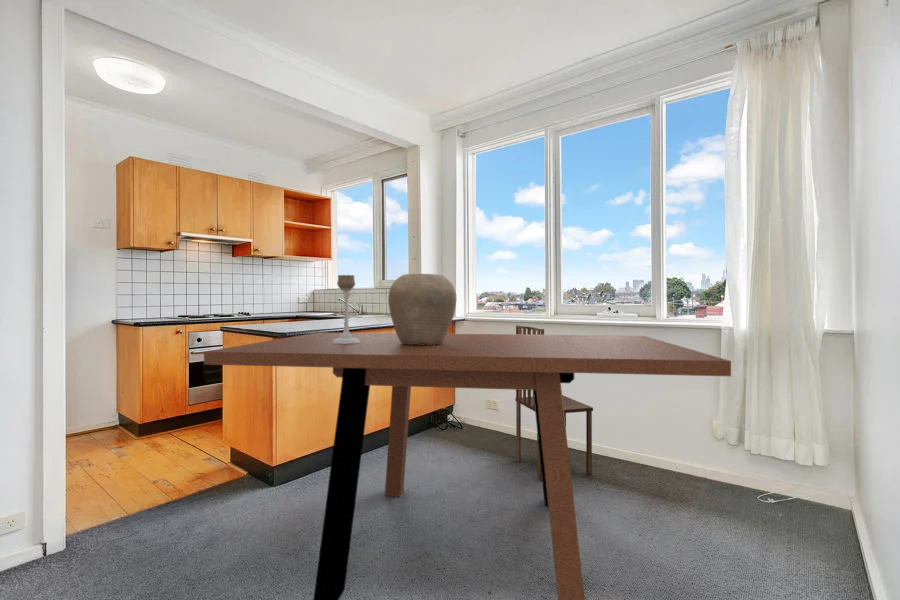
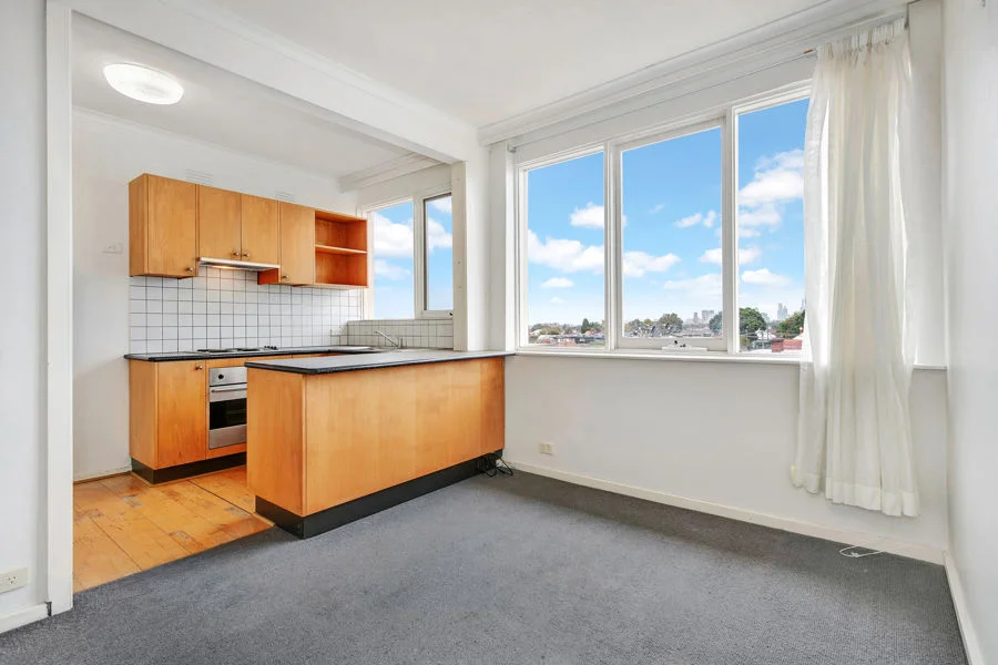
- vase (422, 308)
- candle holder (346, 308)
- dining table (461, 387)
- dining chair (562, 396)
